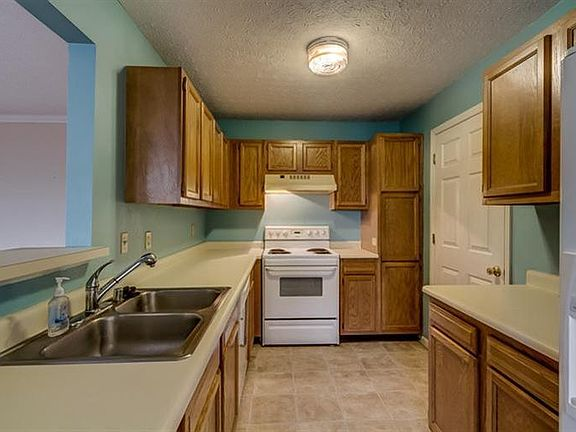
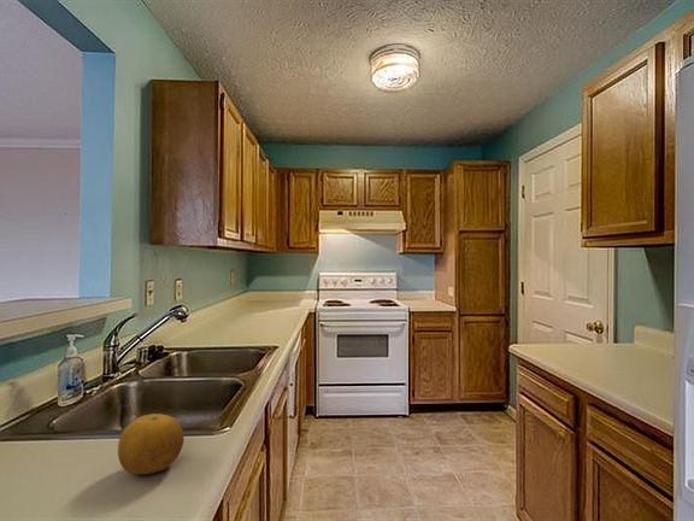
+ fruit (151, 443)
